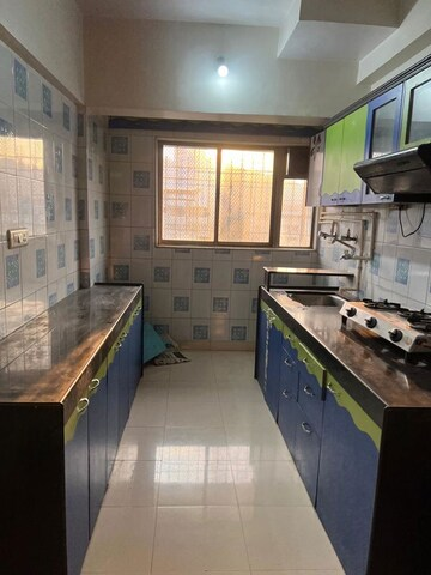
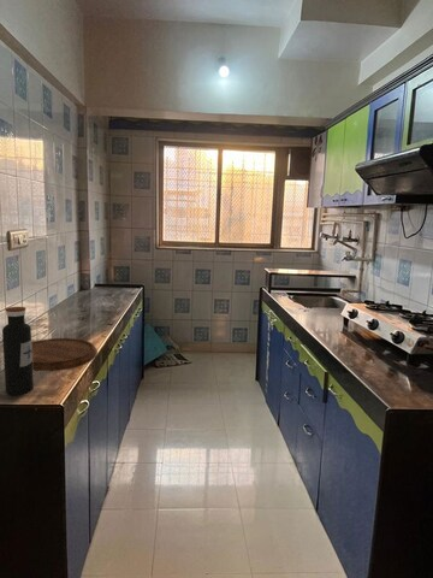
+ water bottle (17, 349)
+ cutting board (54, 352)
